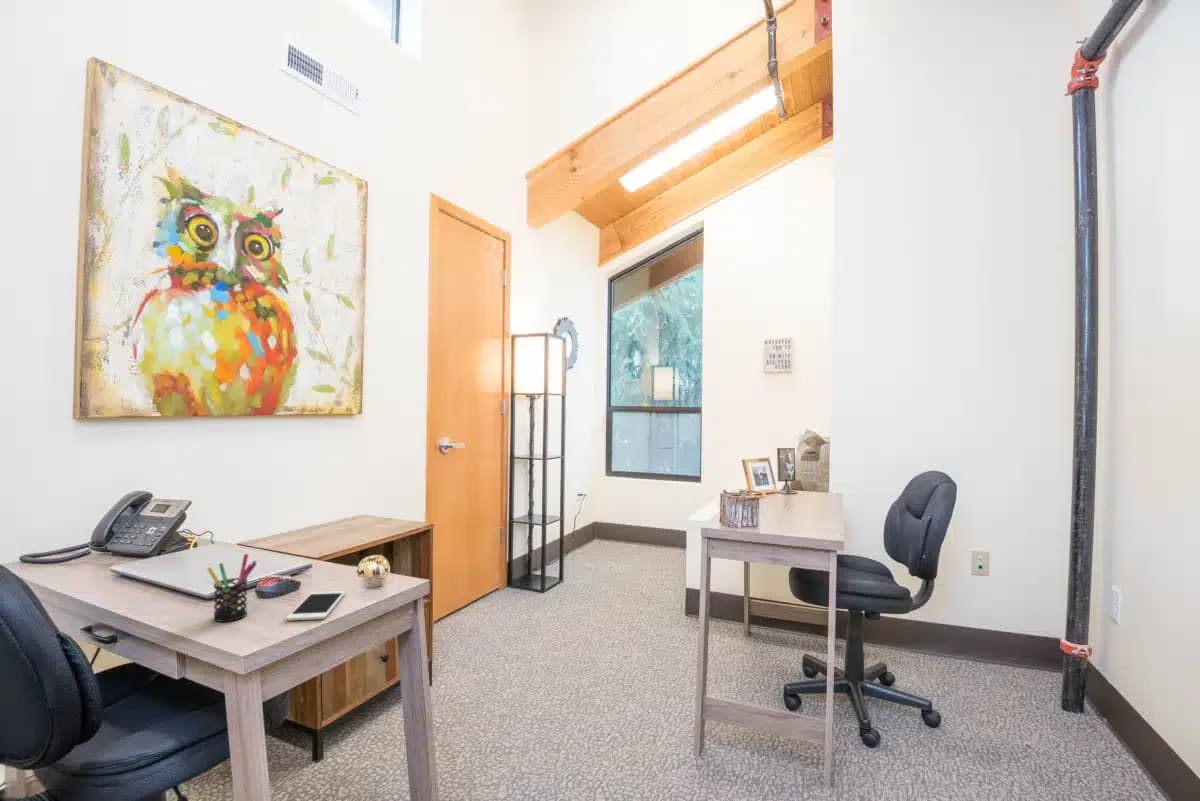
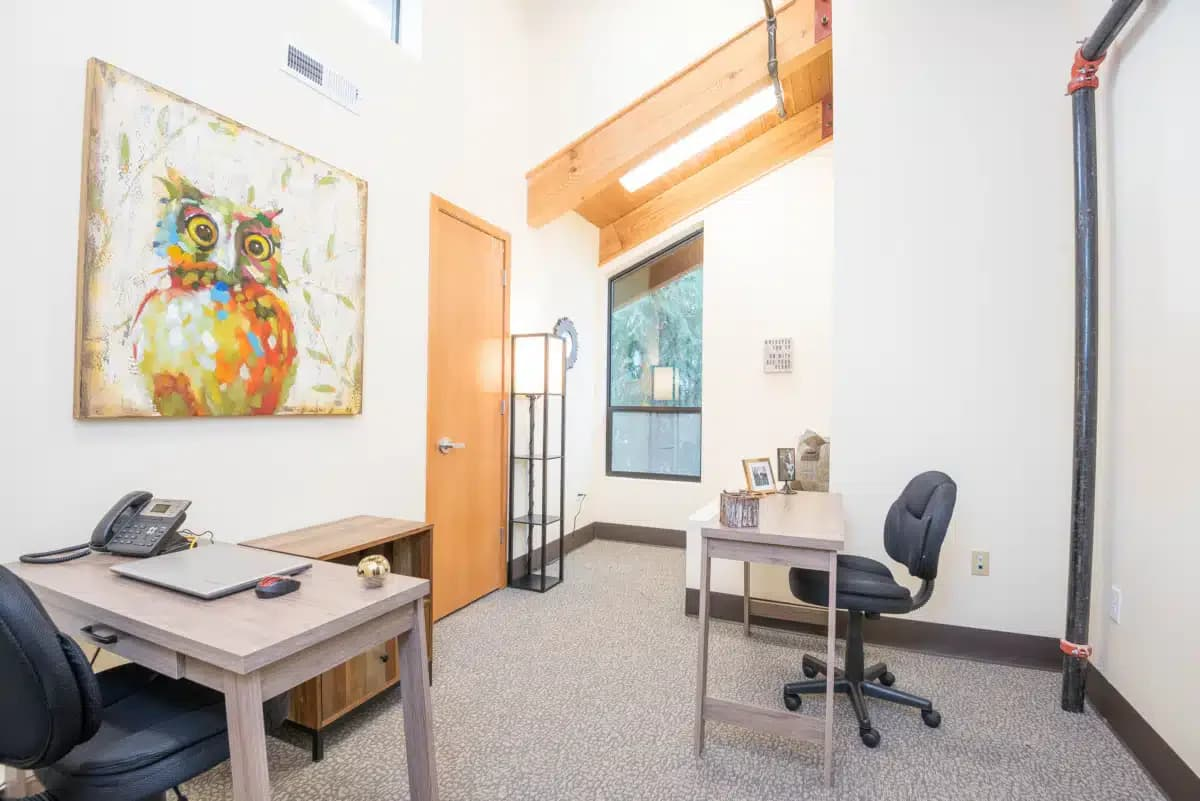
- cell phone (317, 604)
- pen holder (230, 586)
